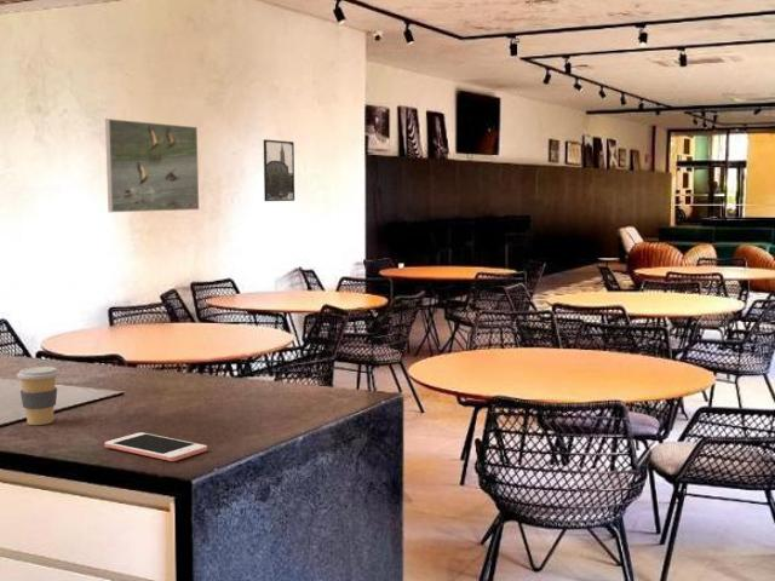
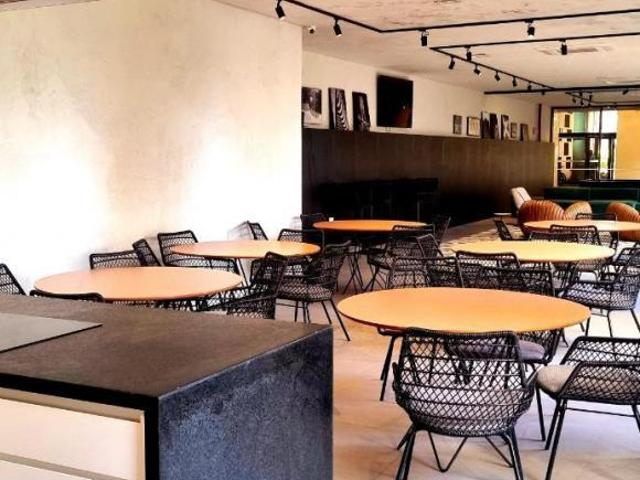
- cell phone (155, 445)
- coffee cup (39, 396)
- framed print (155, 167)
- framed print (279, 171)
